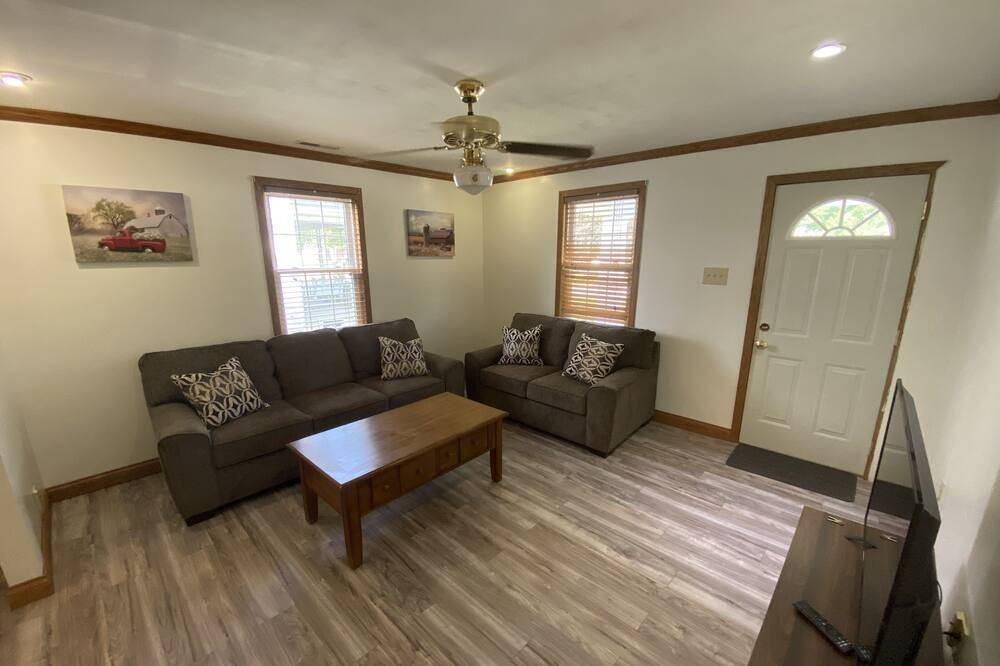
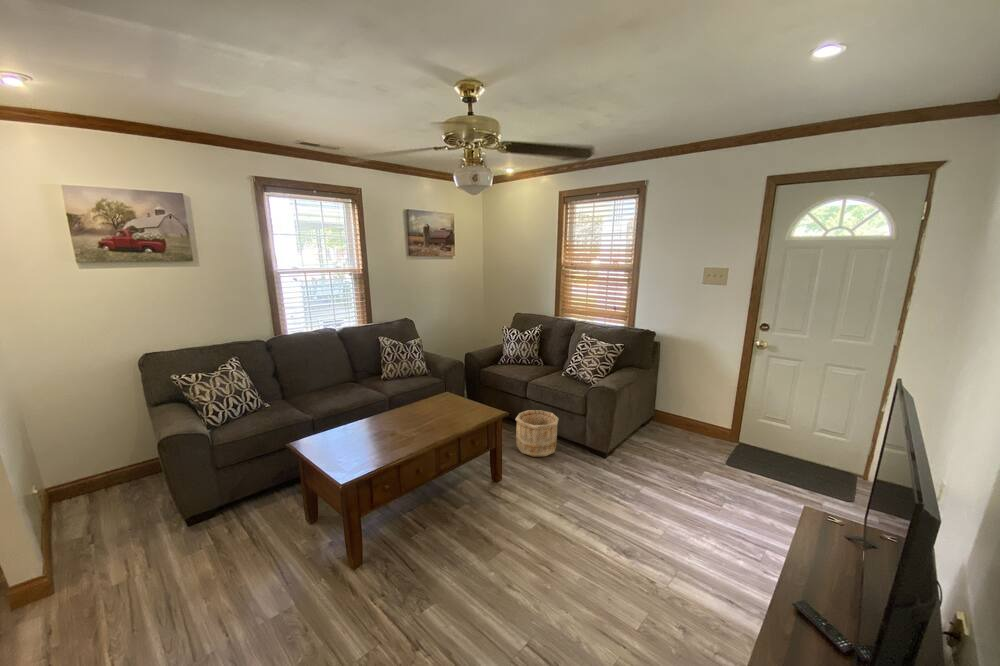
+ wooden bucket (537, 432)
